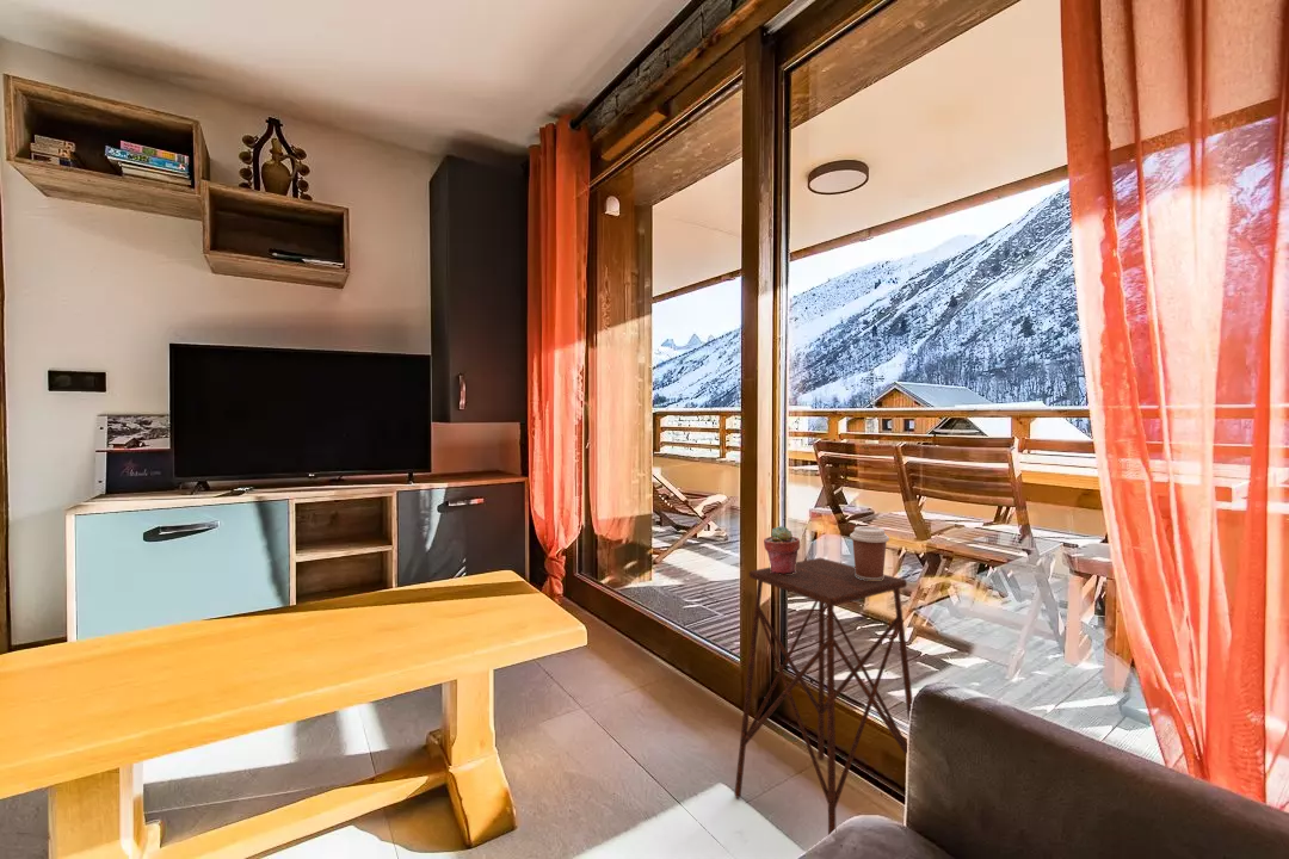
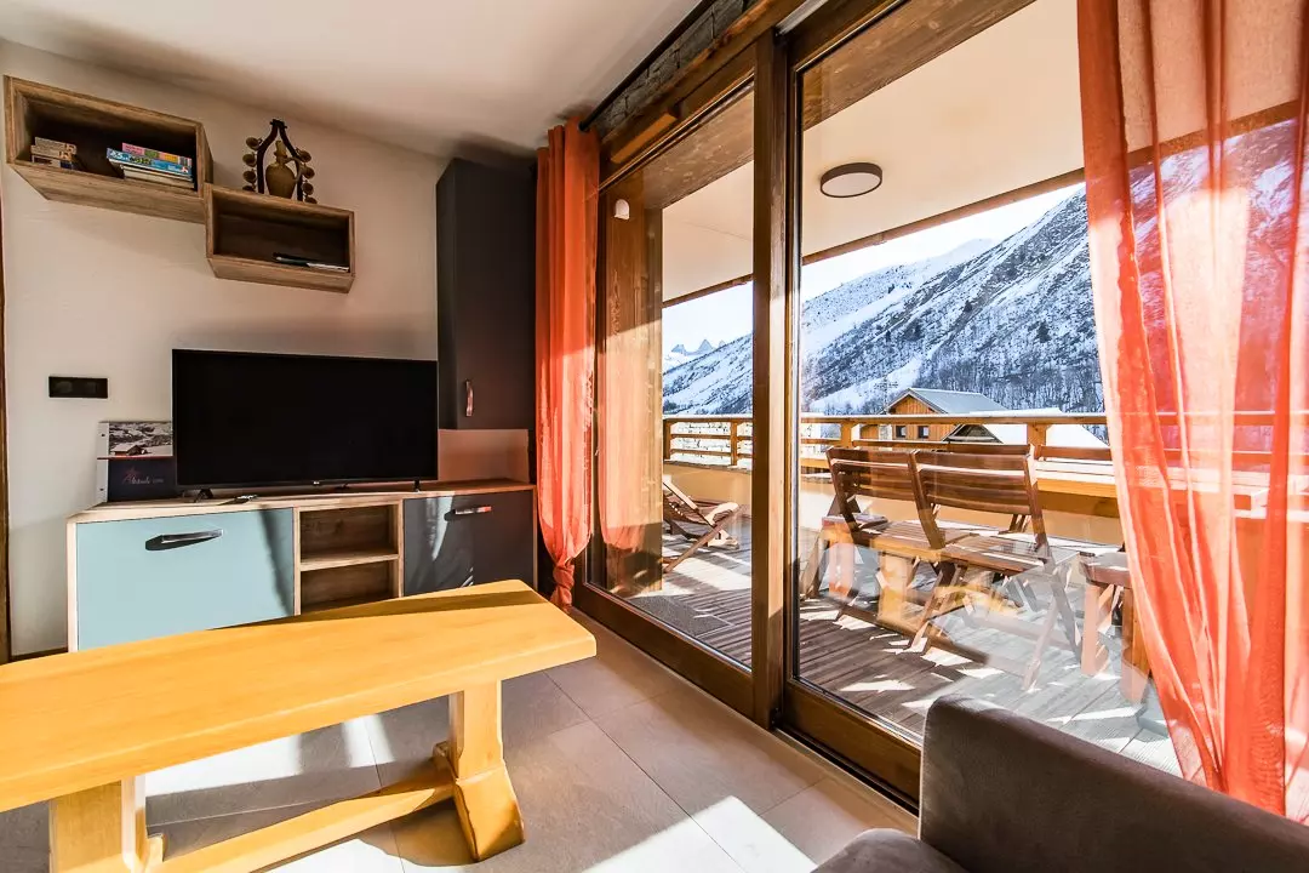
- coffee cup (869, 551)
- side table (827, 693)
- potted succulent (782, 548)
